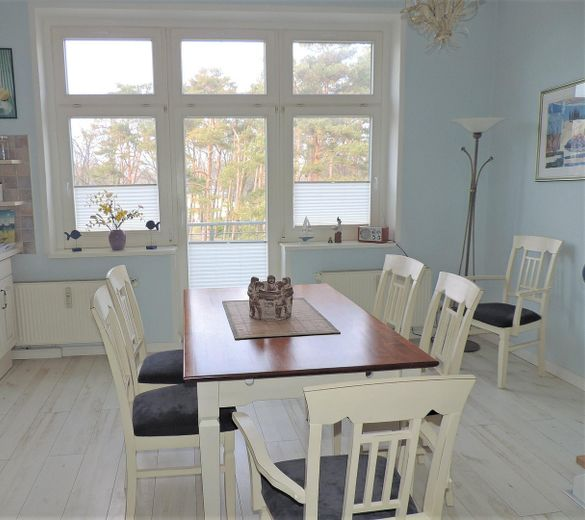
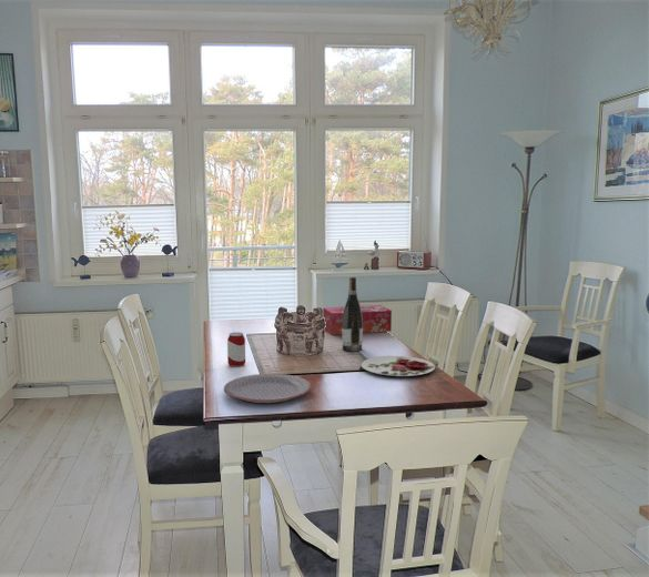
+ beverage can (236, 348)
+ plate (267, 388)
+ tissue box (363, 318)
+ plate (397, 364)
+ wine bottle (352, 313)
